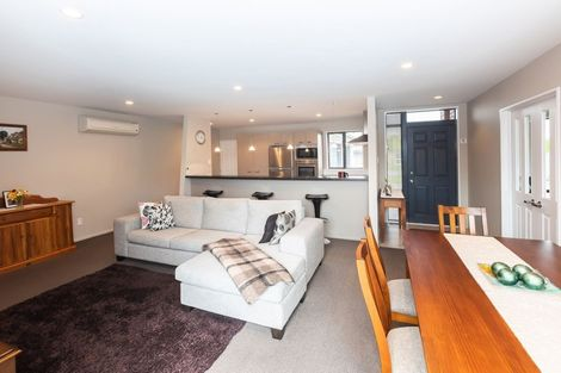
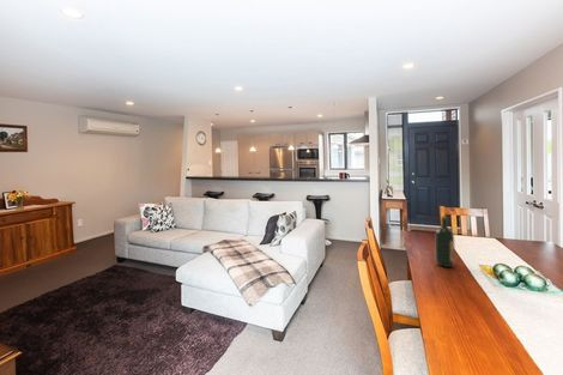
+ wine bottle (444, 240)
